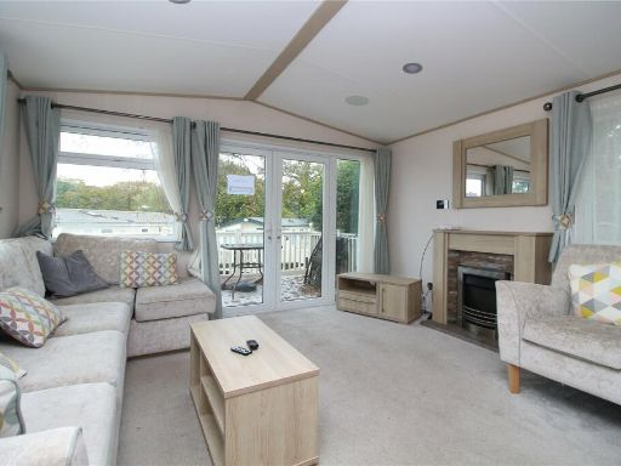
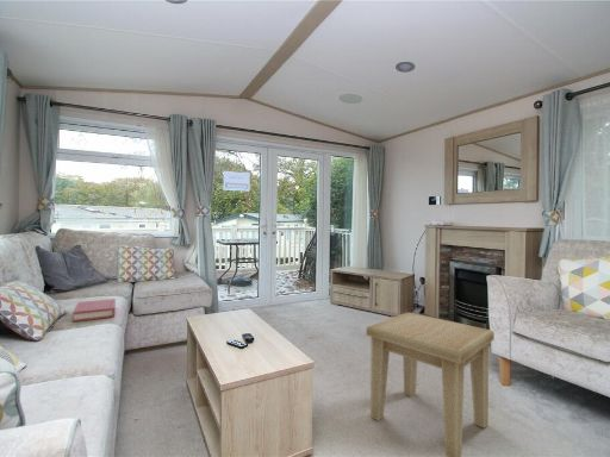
+ side table (430, 364)
+ hardback book (95, 308)
